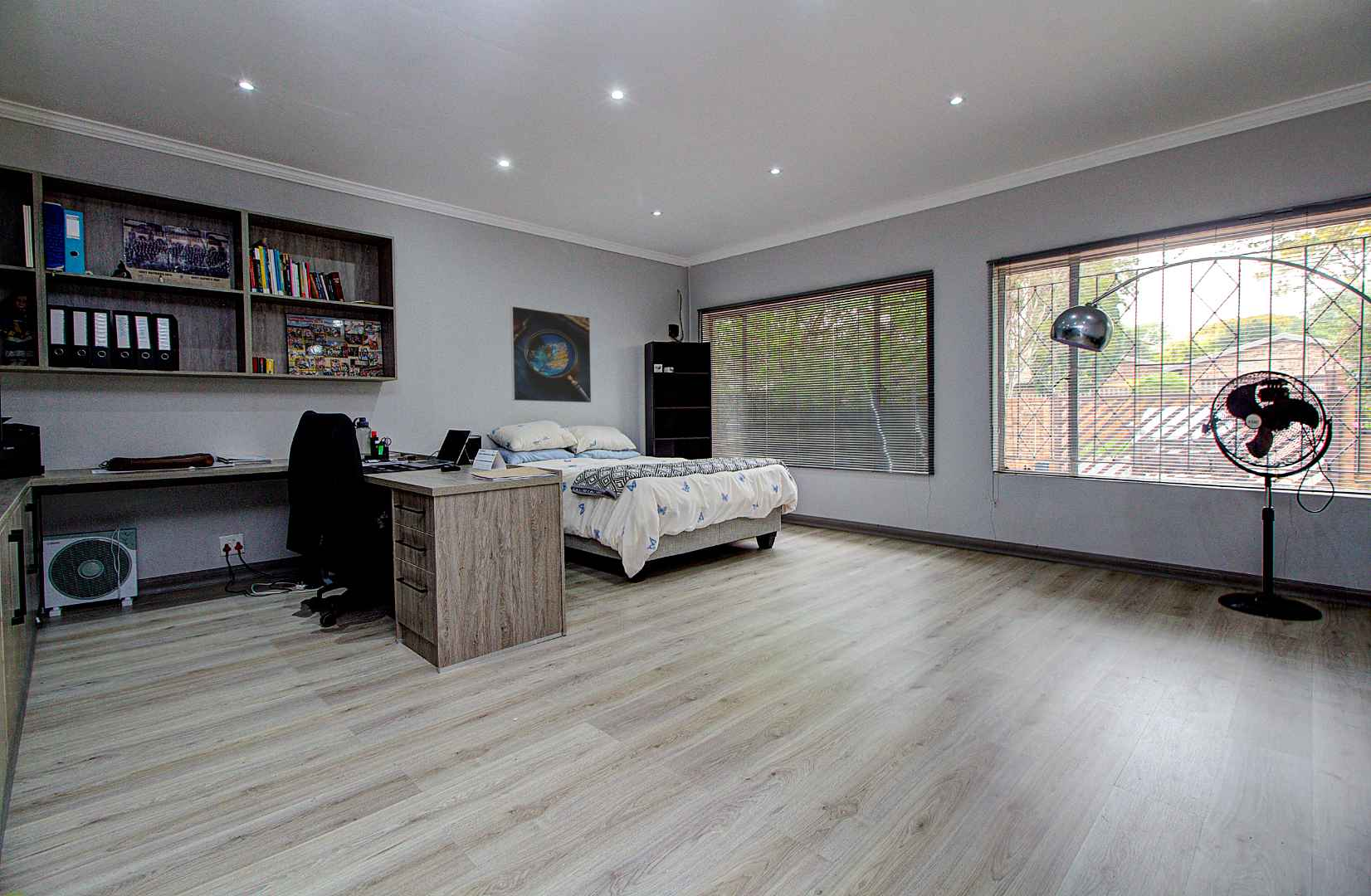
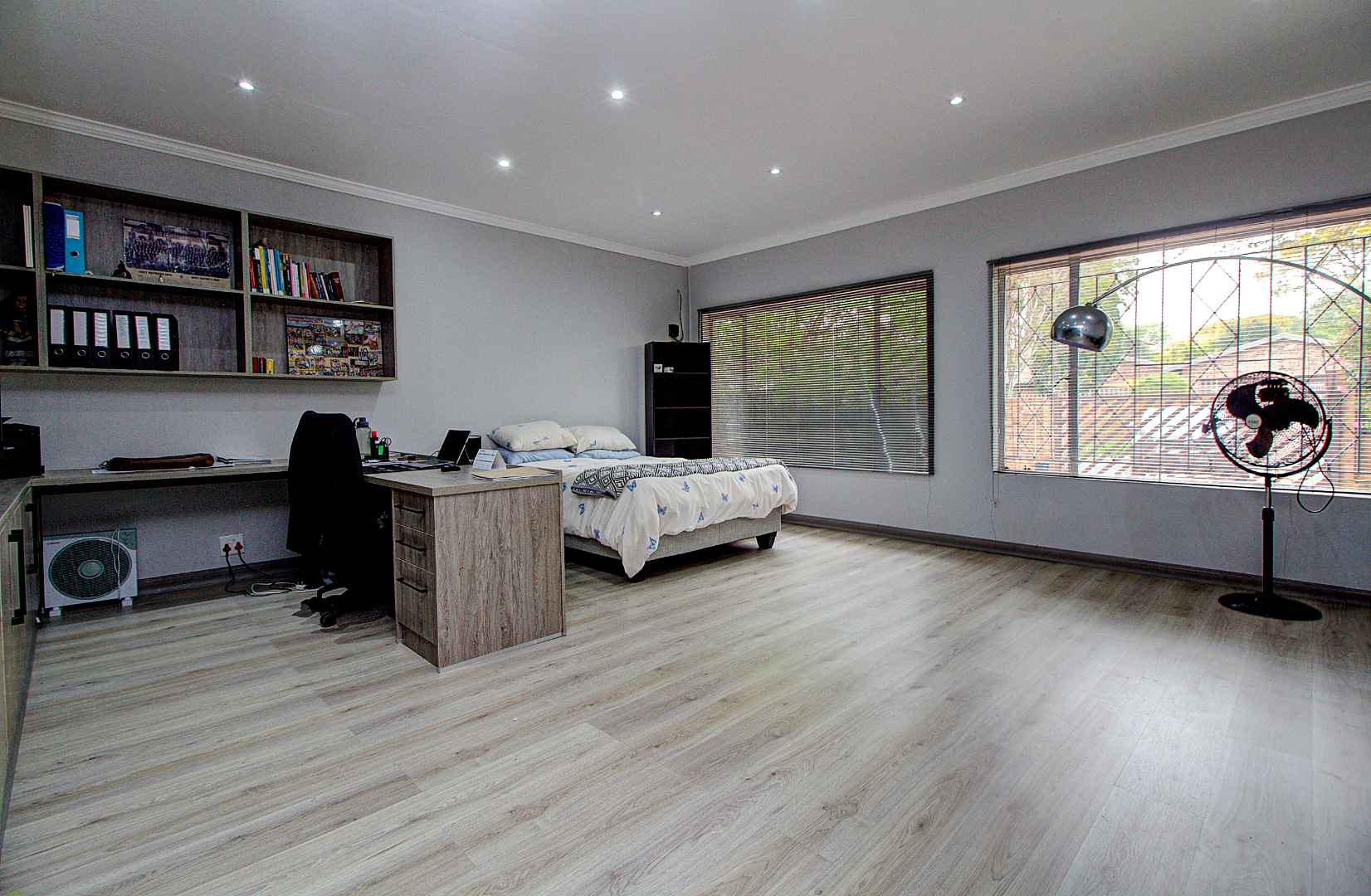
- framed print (553, 357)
